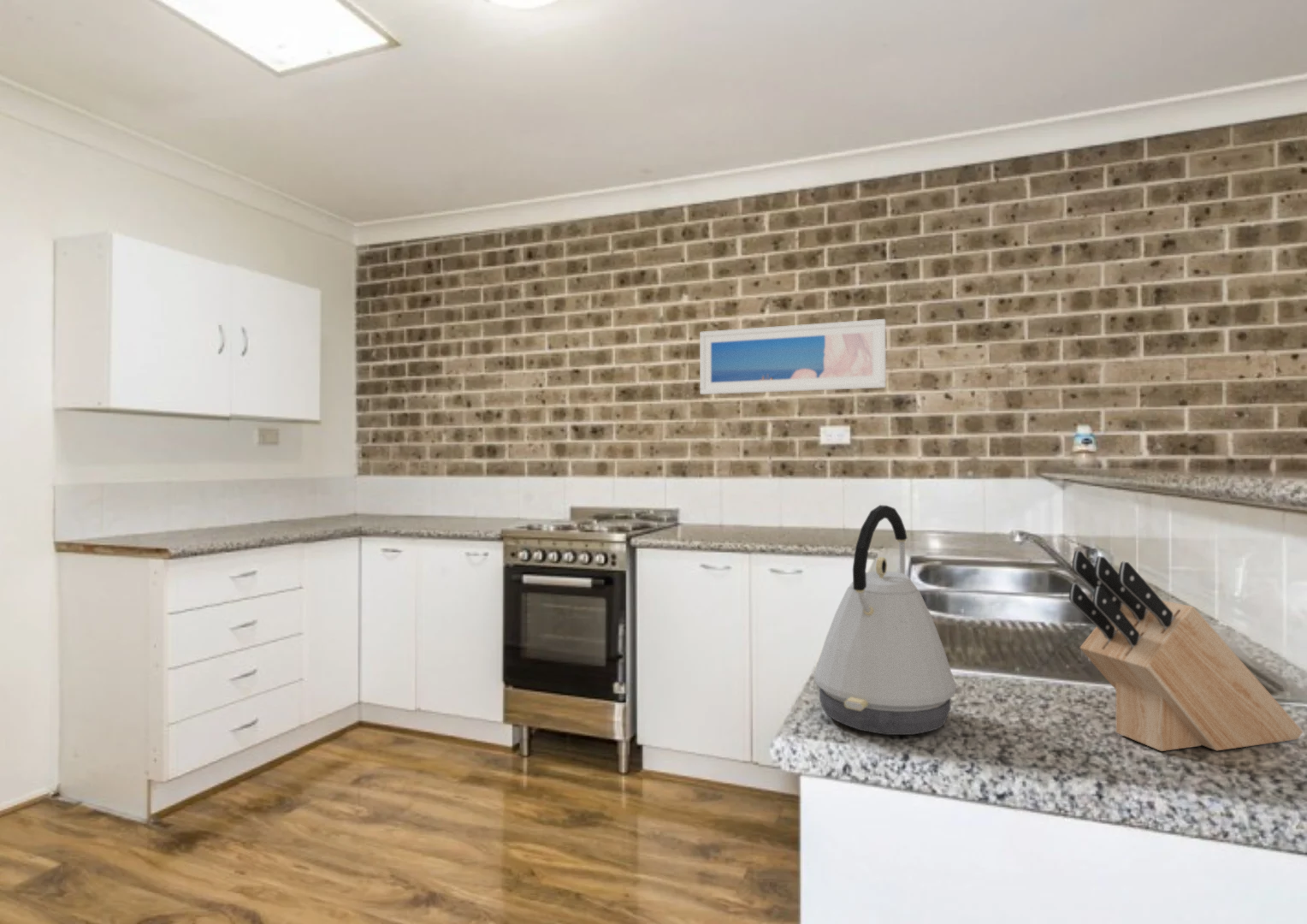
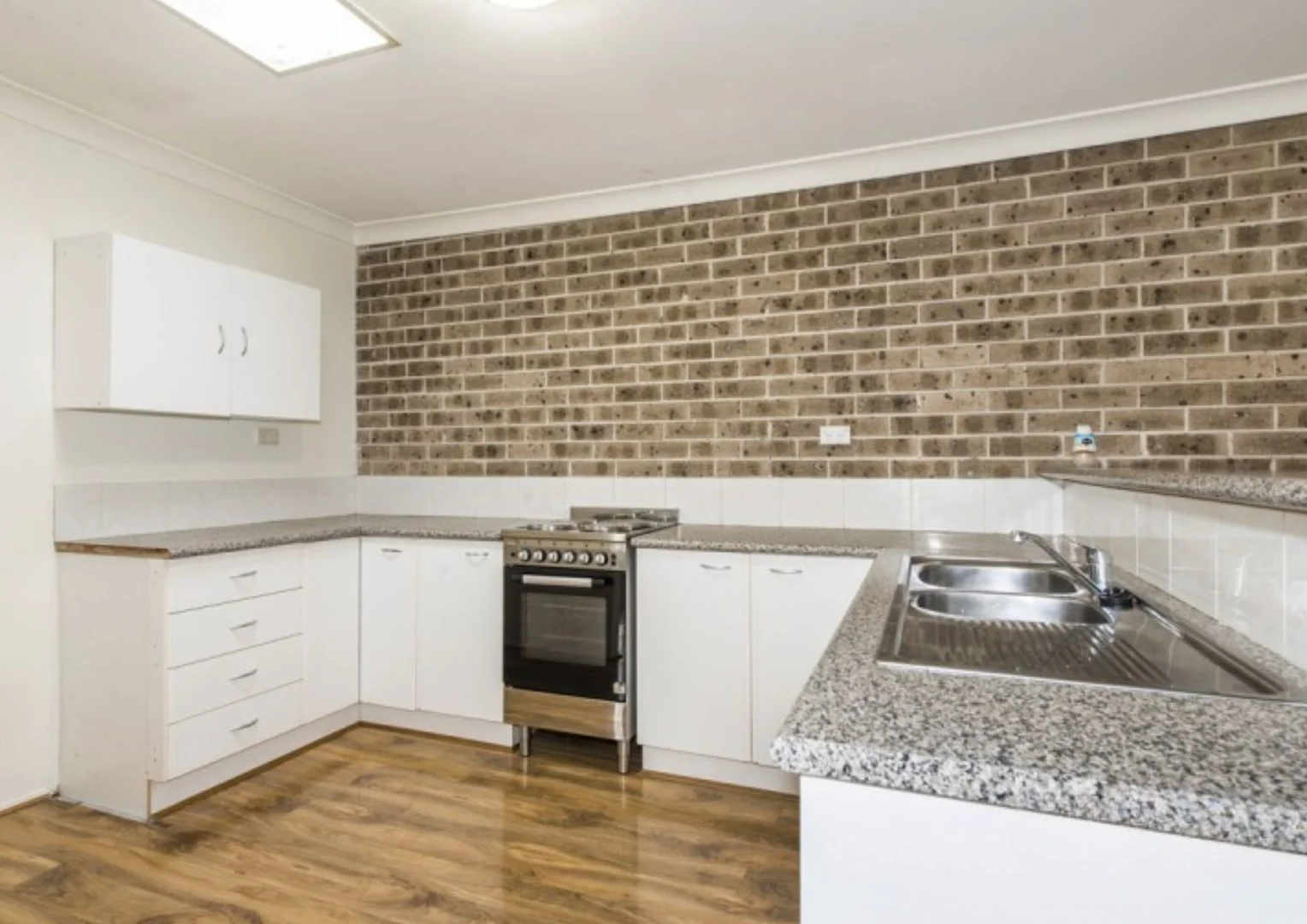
- kettle (884, 610)
- knife block (1176, 643)
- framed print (789, 358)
